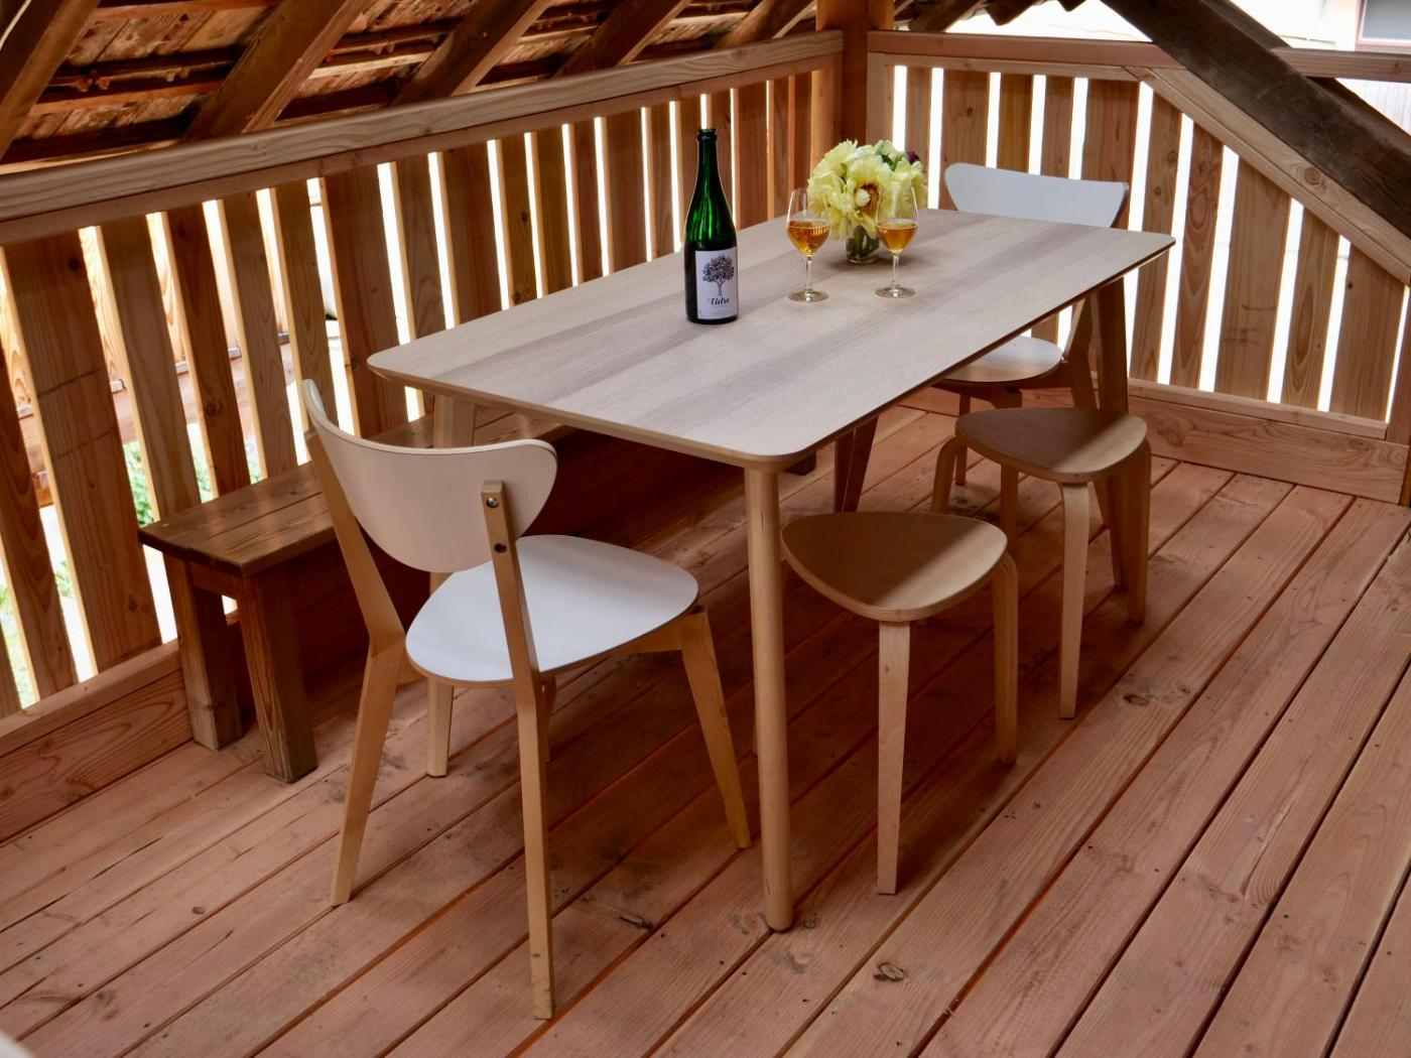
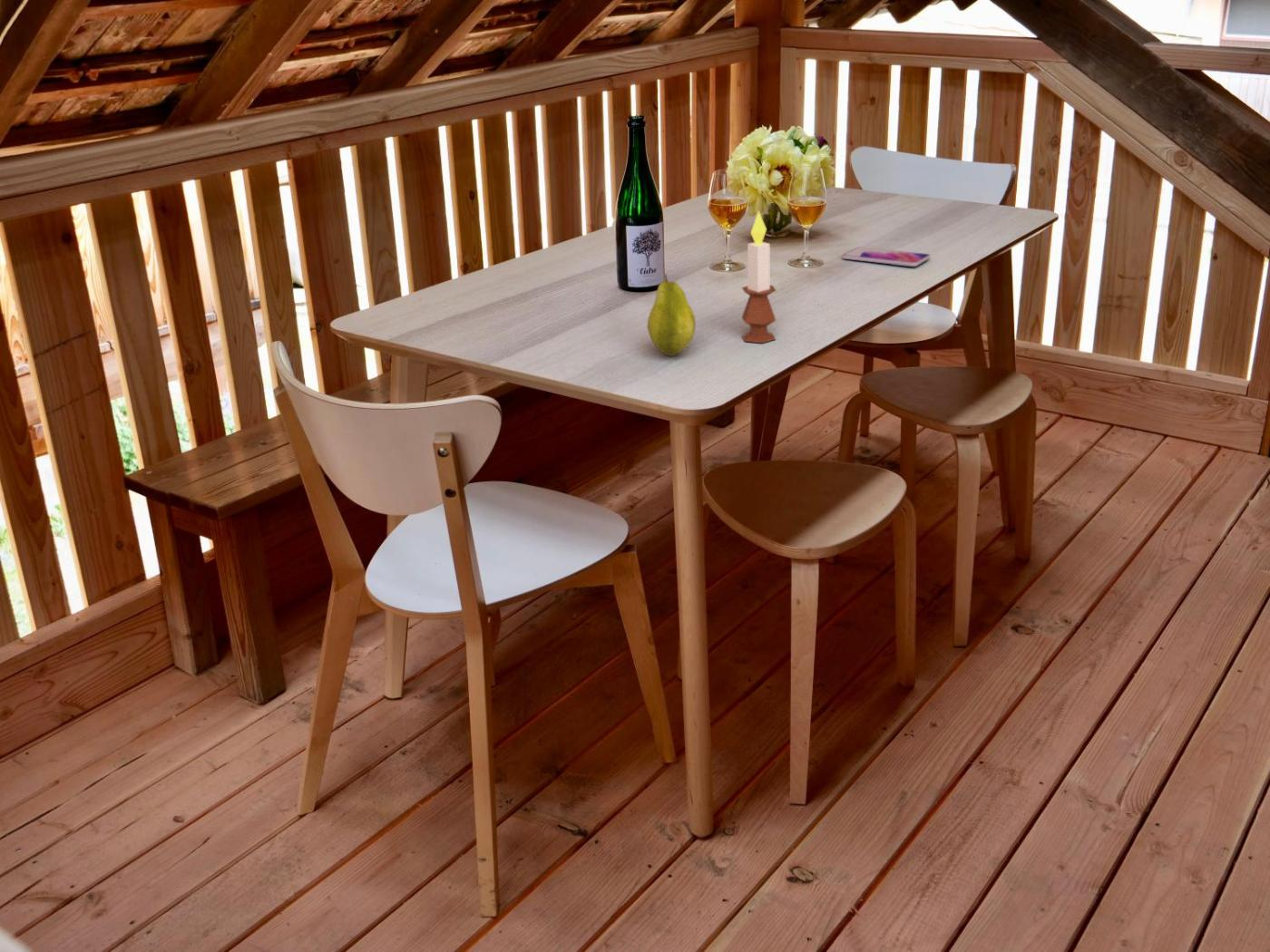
+ candle (758, 275)
+ smartphone (885, 256)
+ fruit (671, 316)
